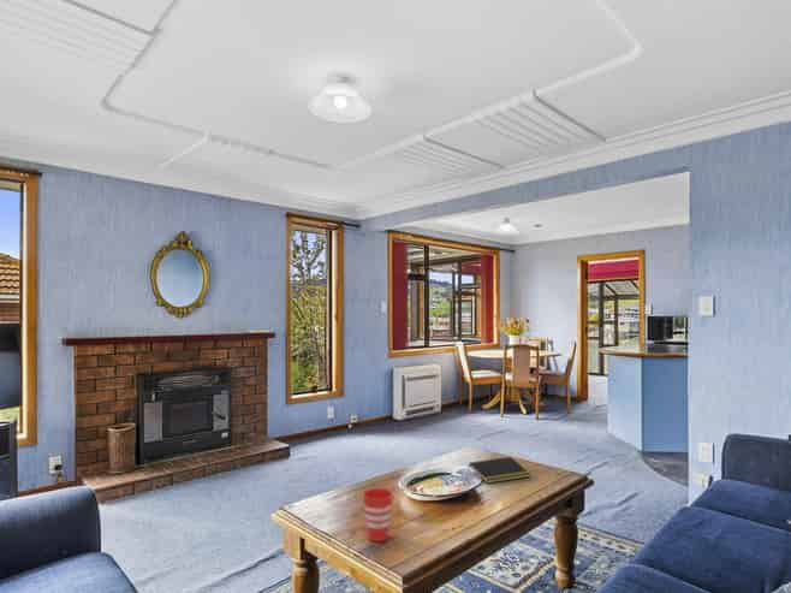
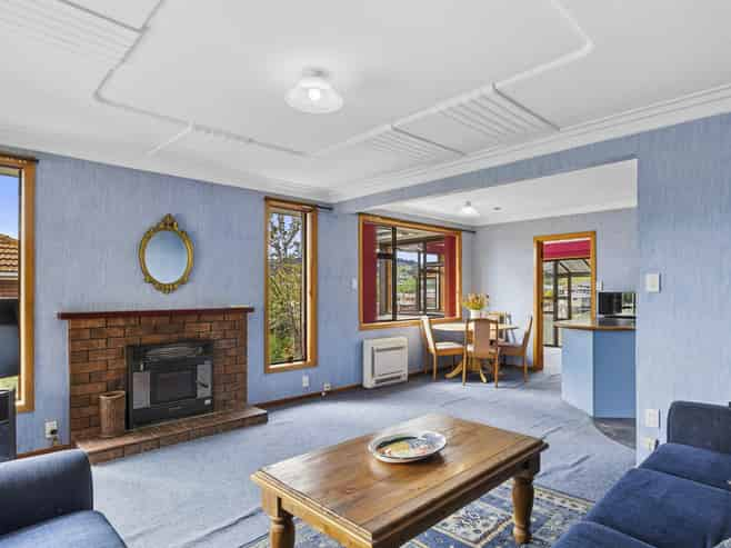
- notepad (499, 469)
- cup (377, 515)
